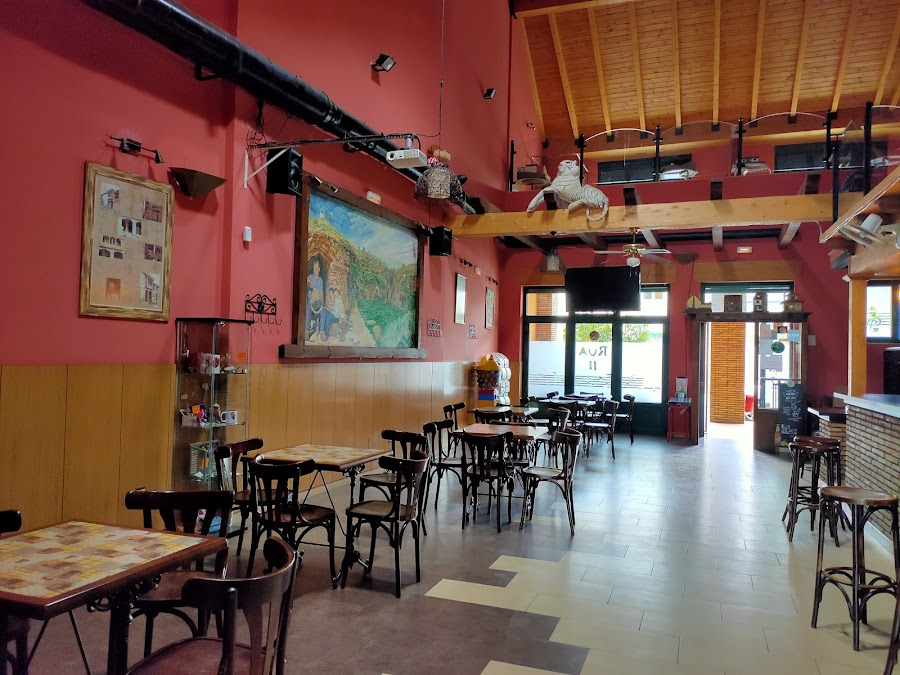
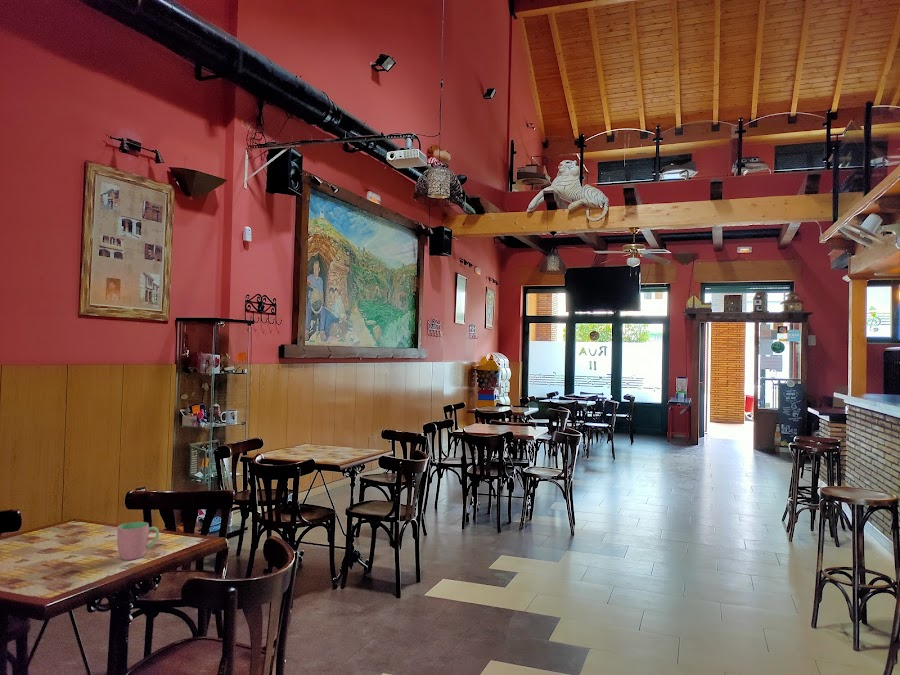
+ cup (138, 540)
